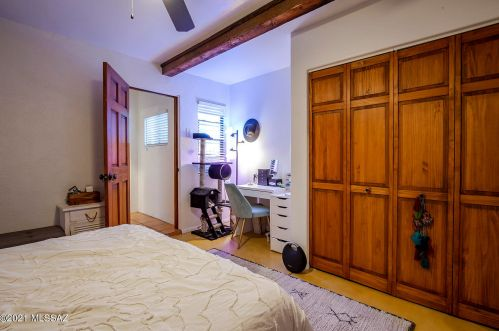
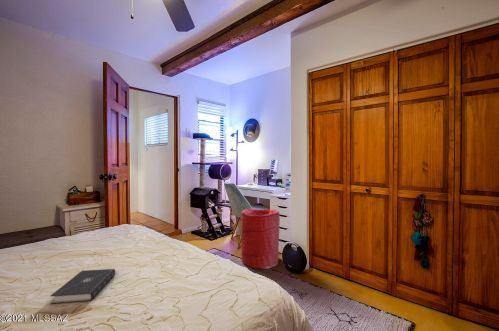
+ laundry hamper (260, 234)
+ book (86, 284)
